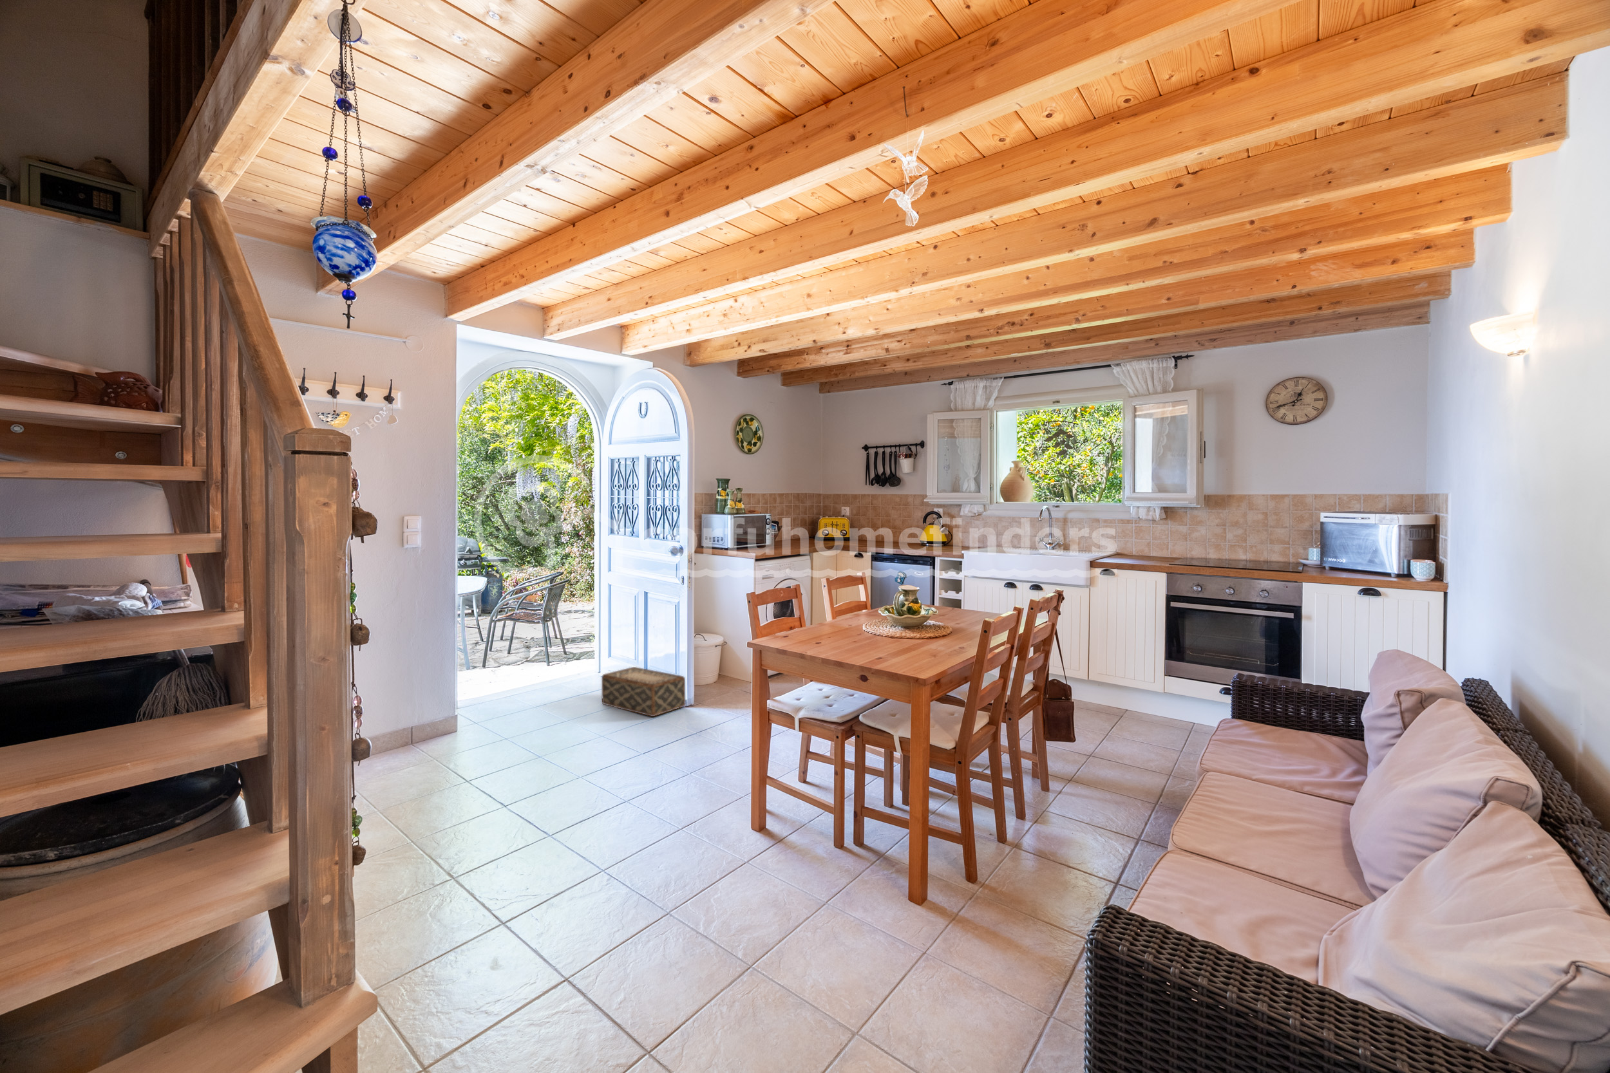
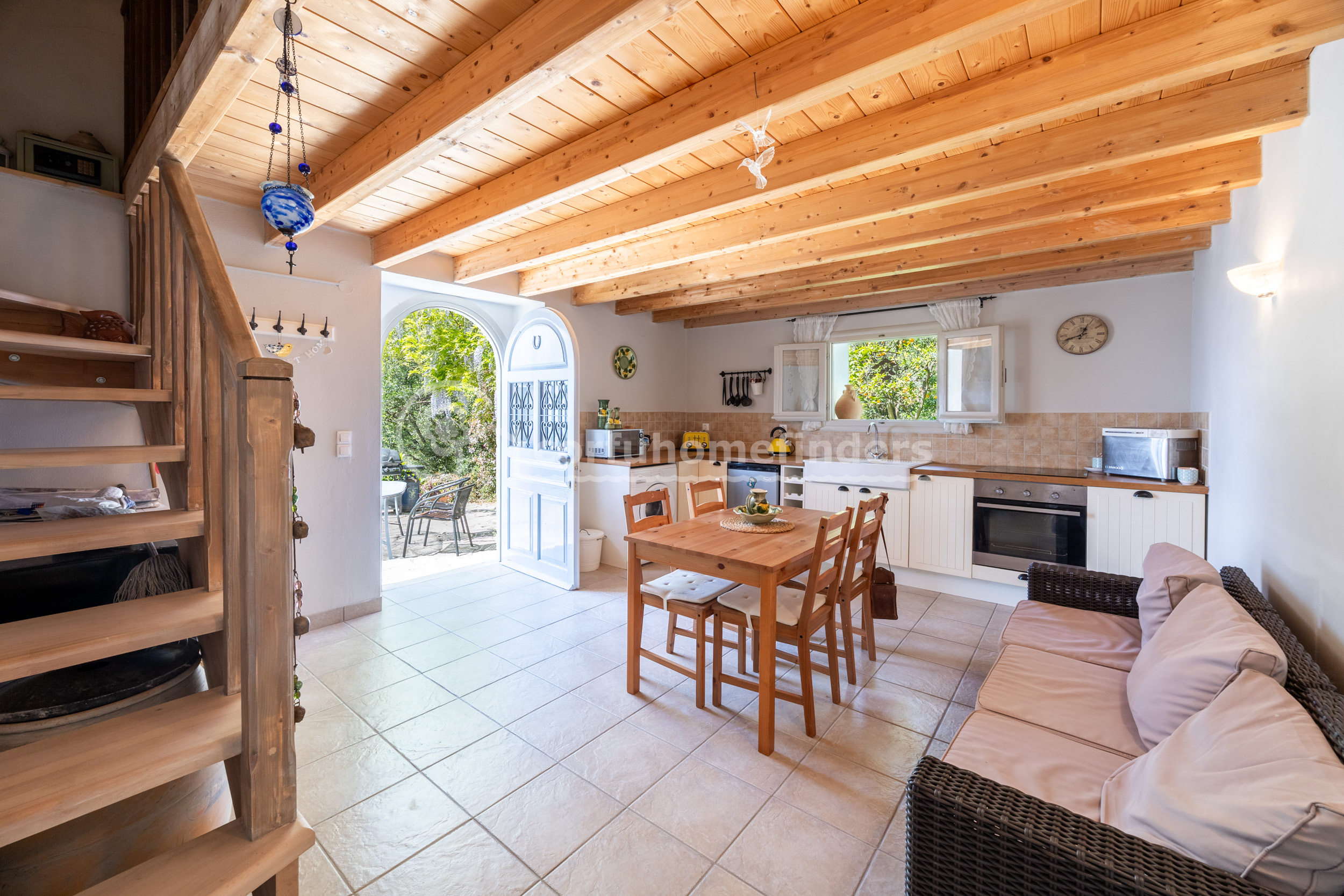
- woven basket (643, 690)
